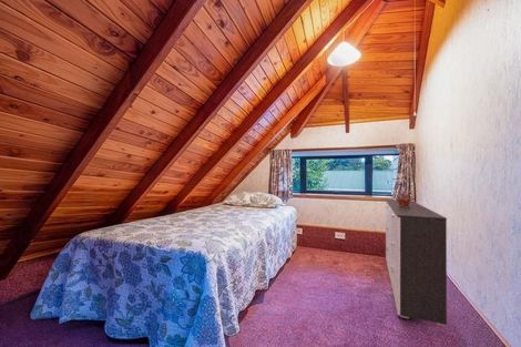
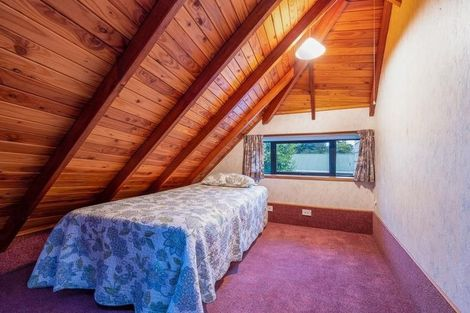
- dresser (406, 244)
- potted plant (403, 195)
